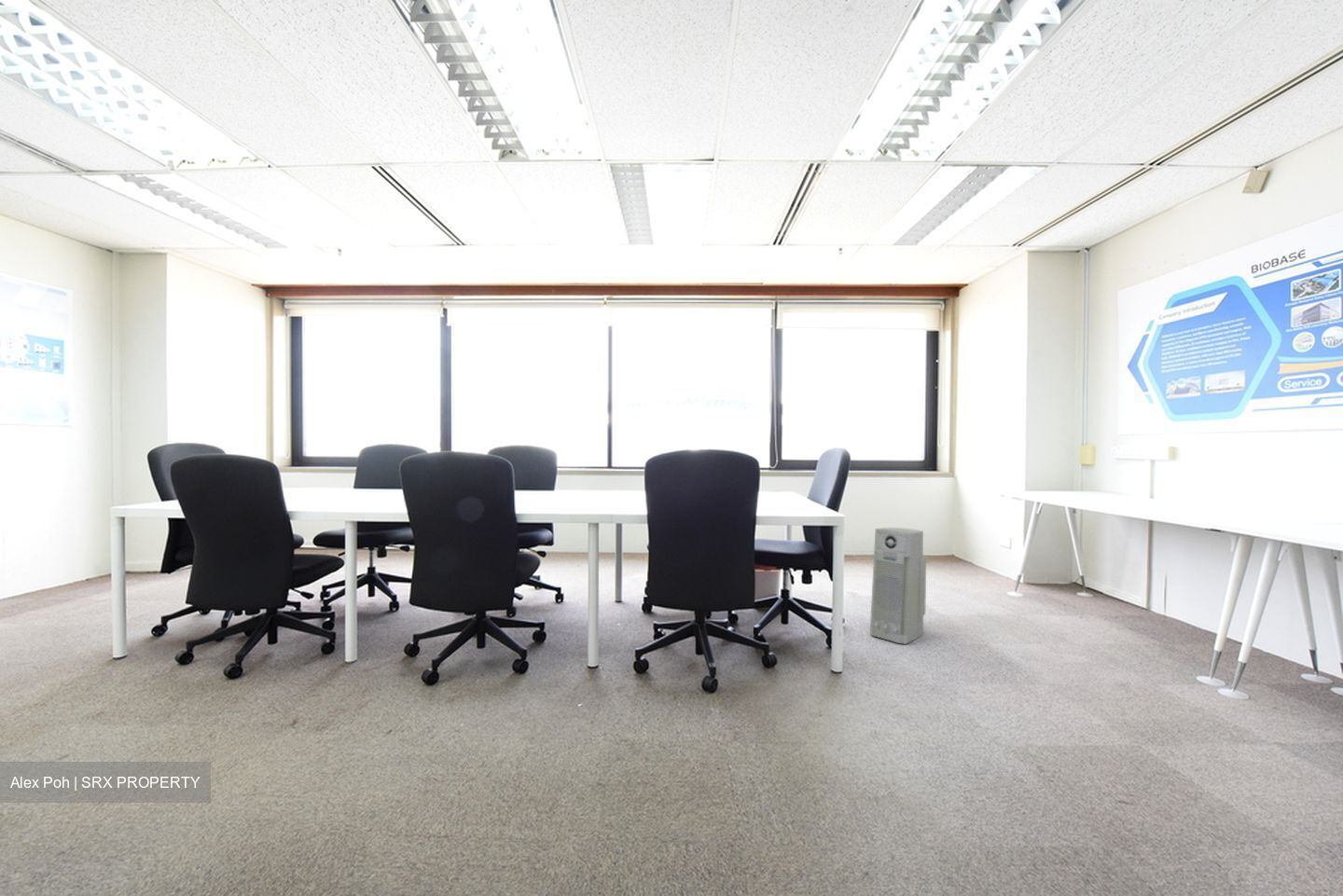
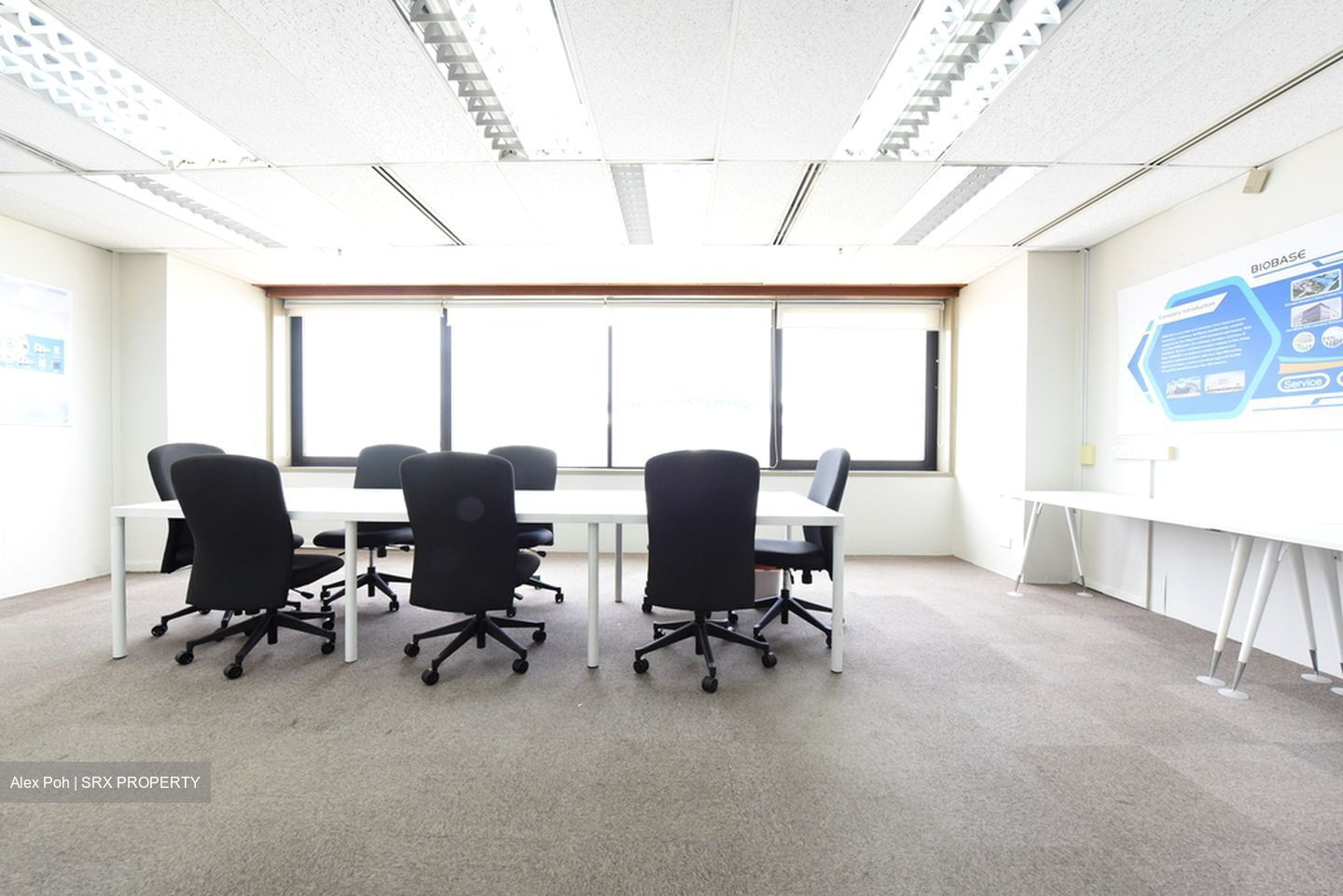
- air purifier (900, 581)
